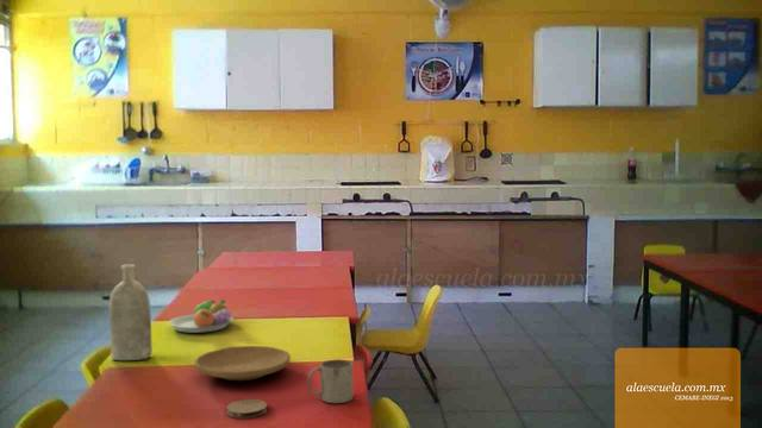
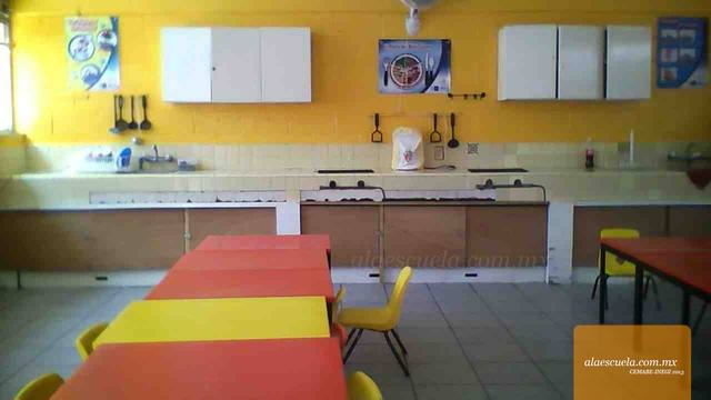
- coaster (246, 408)
- bottle (130, 311)
- mug (330, 380)
- plate (243, 365)
- fruit bowl (202, 313)
